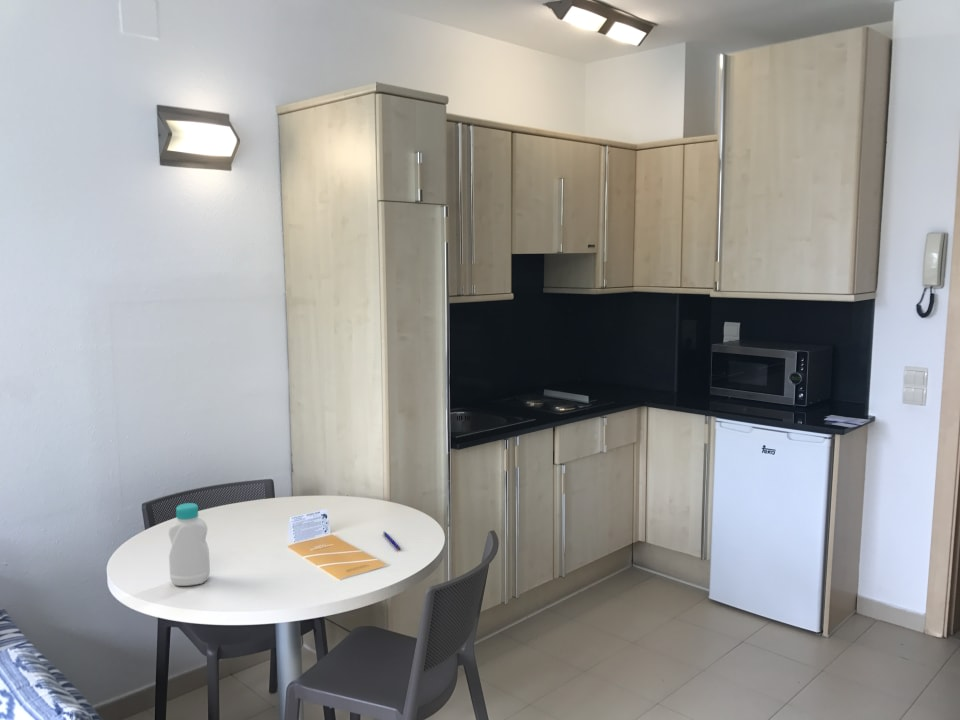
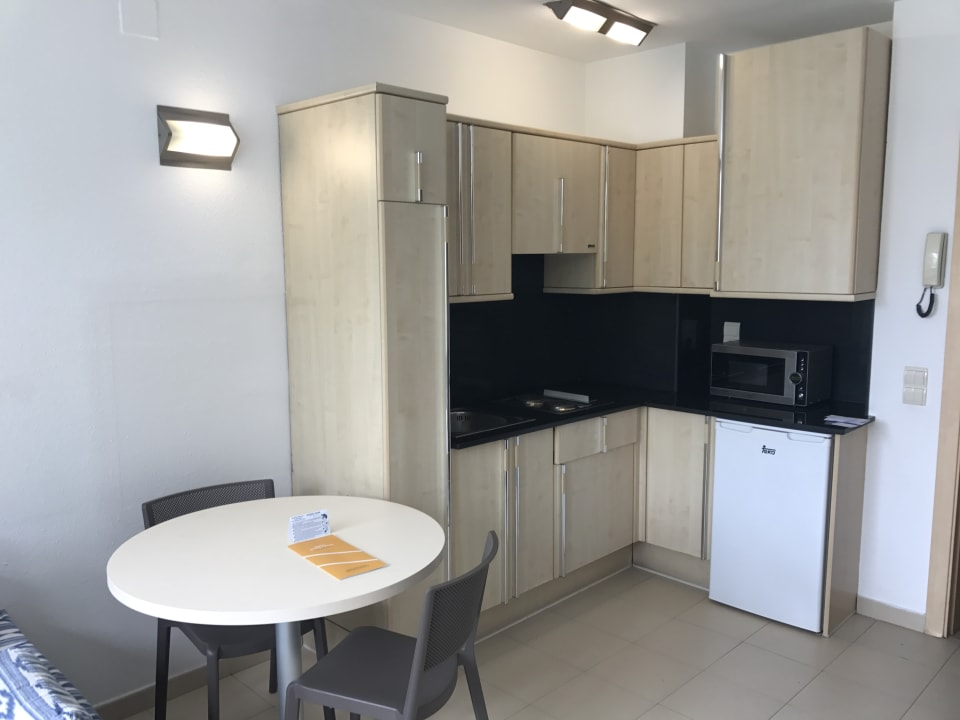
- pen (391, 540)
- bottle (188, 543)
